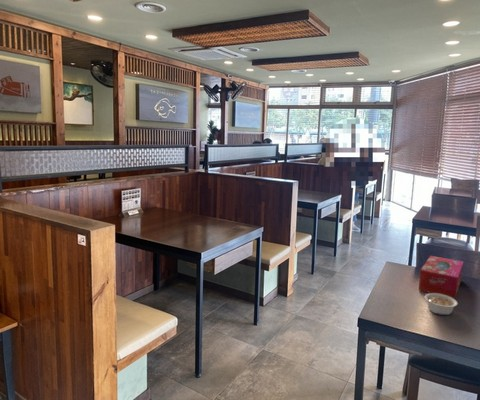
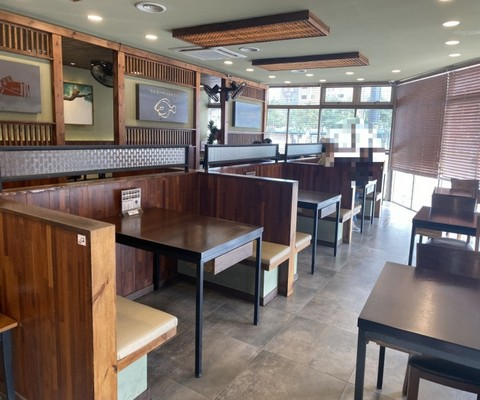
- legume (440, 304)
- tissue box (441, 275)
